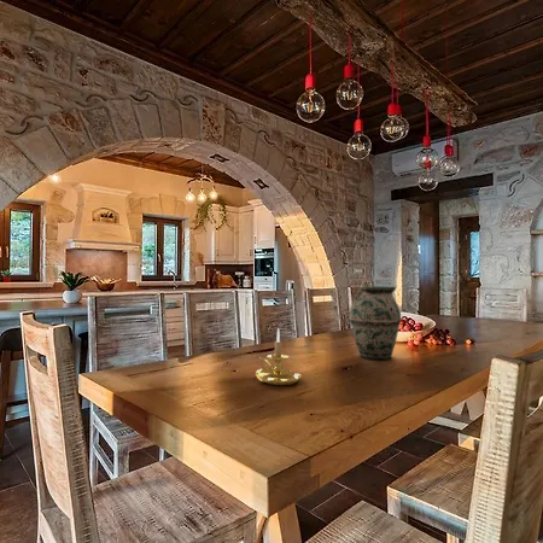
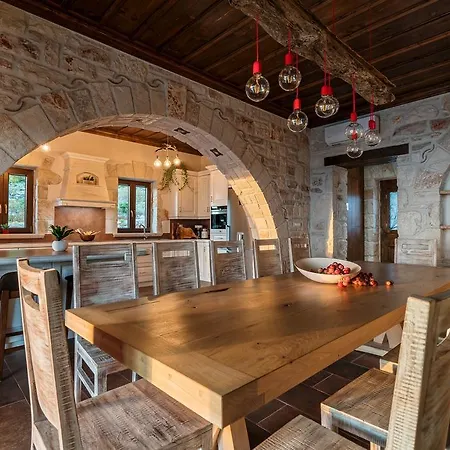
- candle holder (275, 352)
- vase (374, 321)
